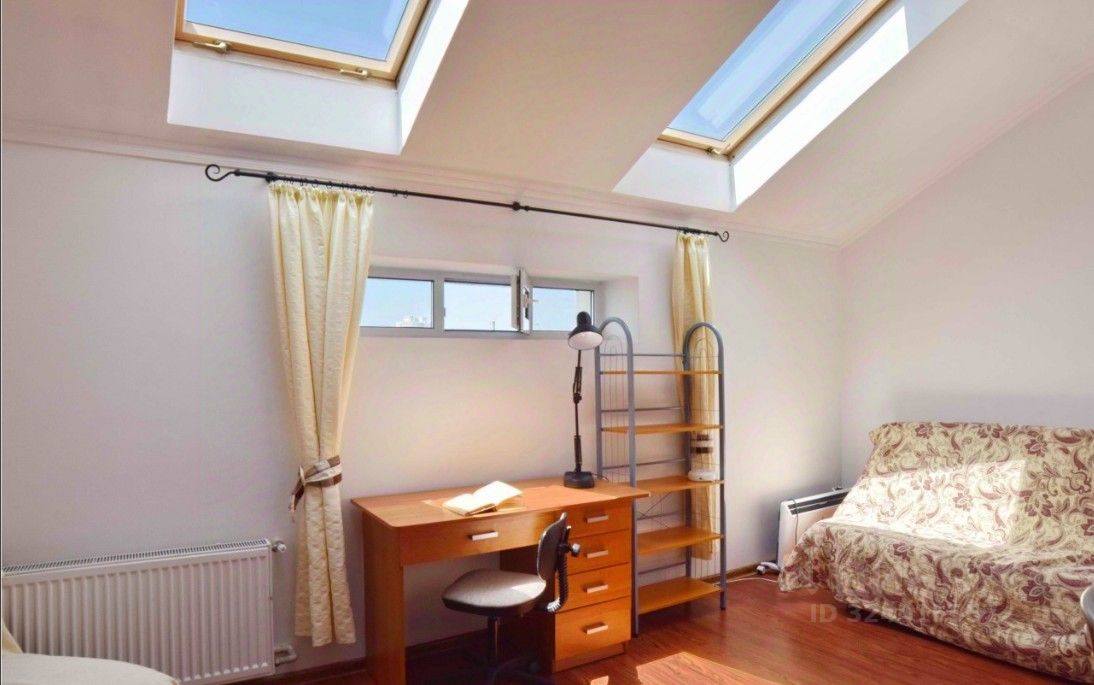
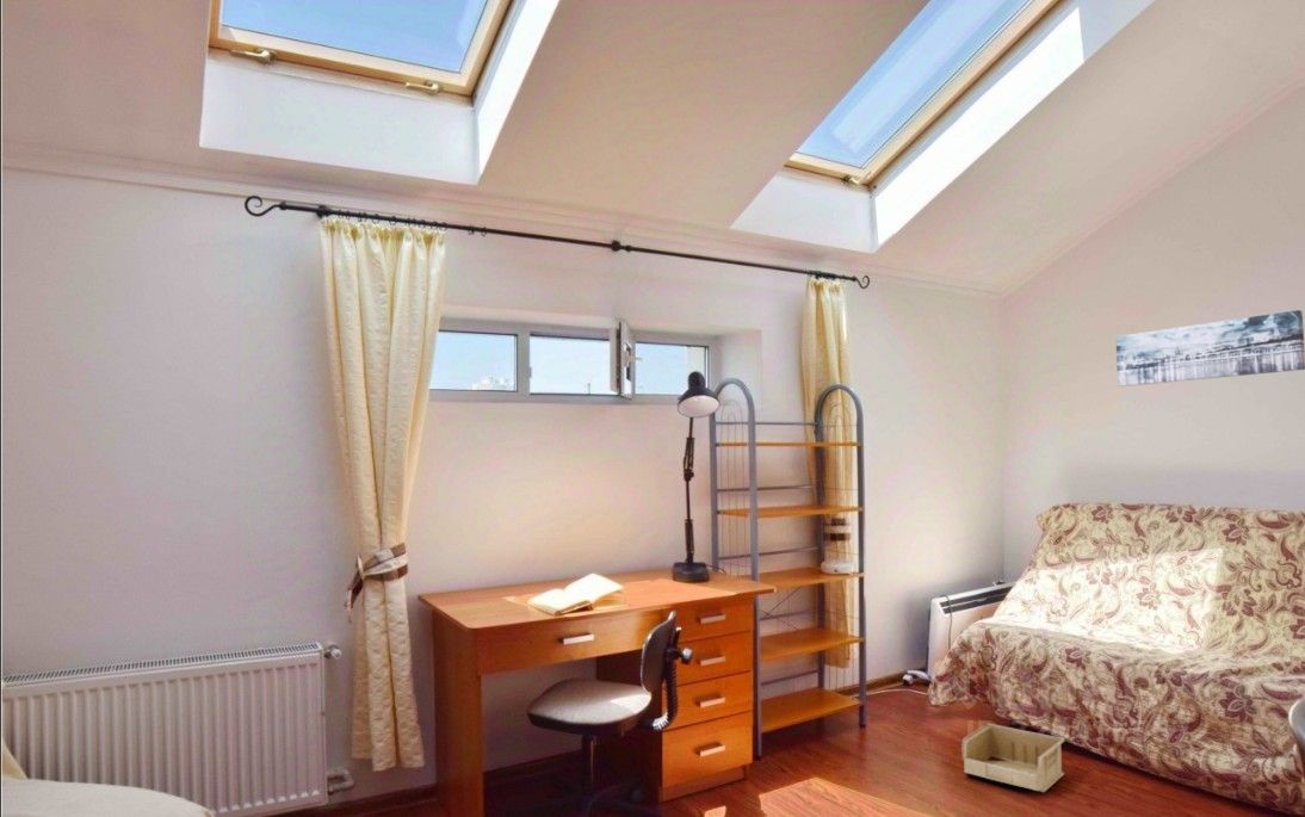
+ wall art (1202, 351)
+ storage bin (1013, 756)
